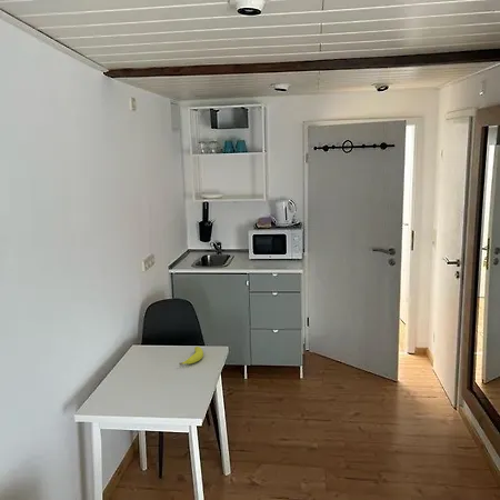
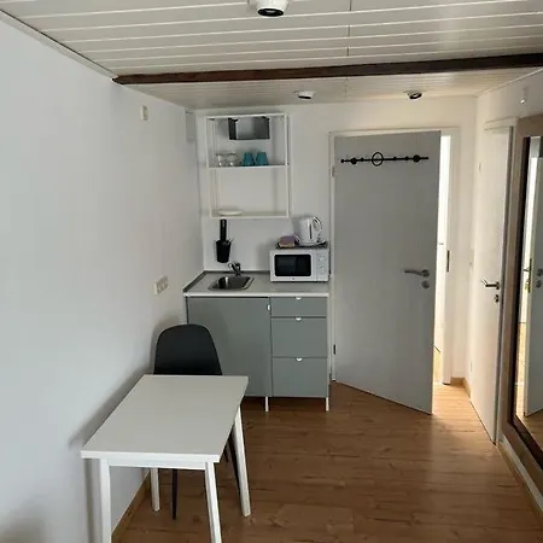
- fruit (192, 354)
